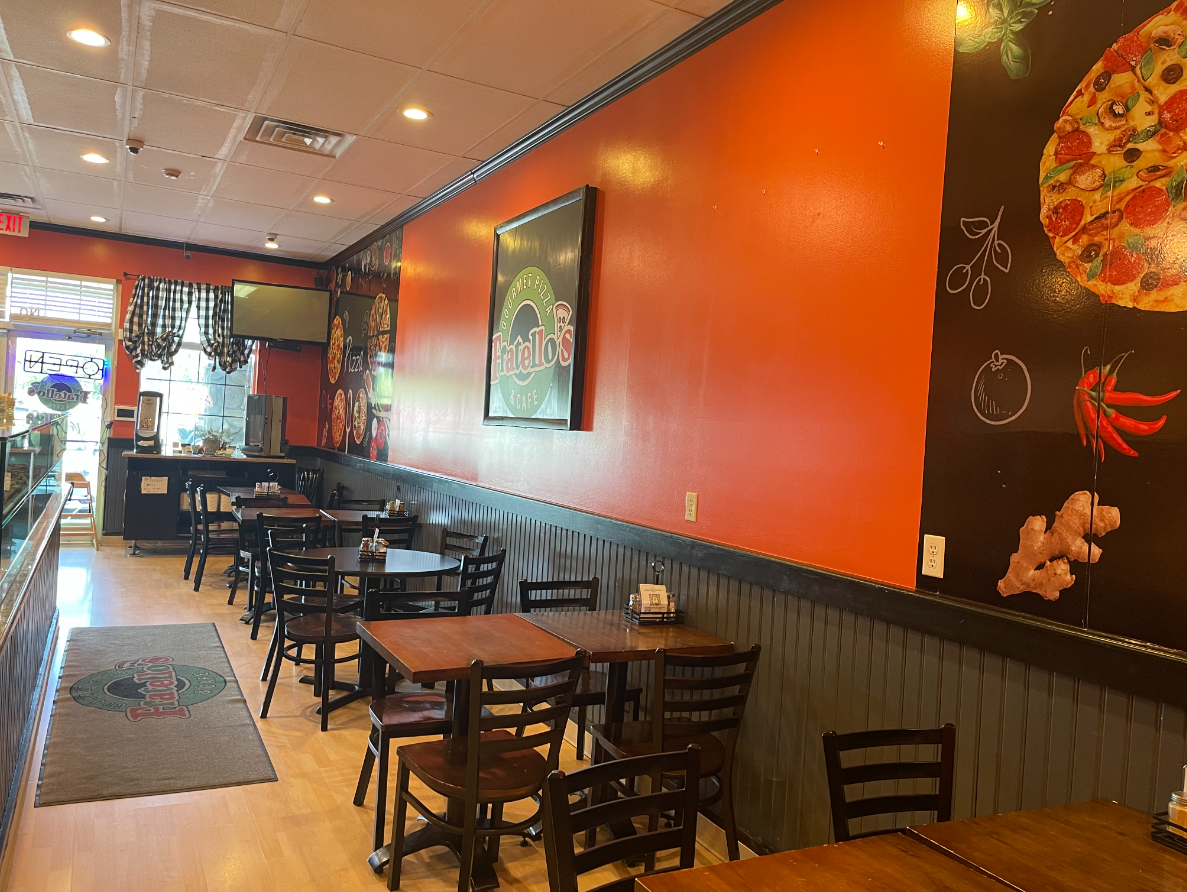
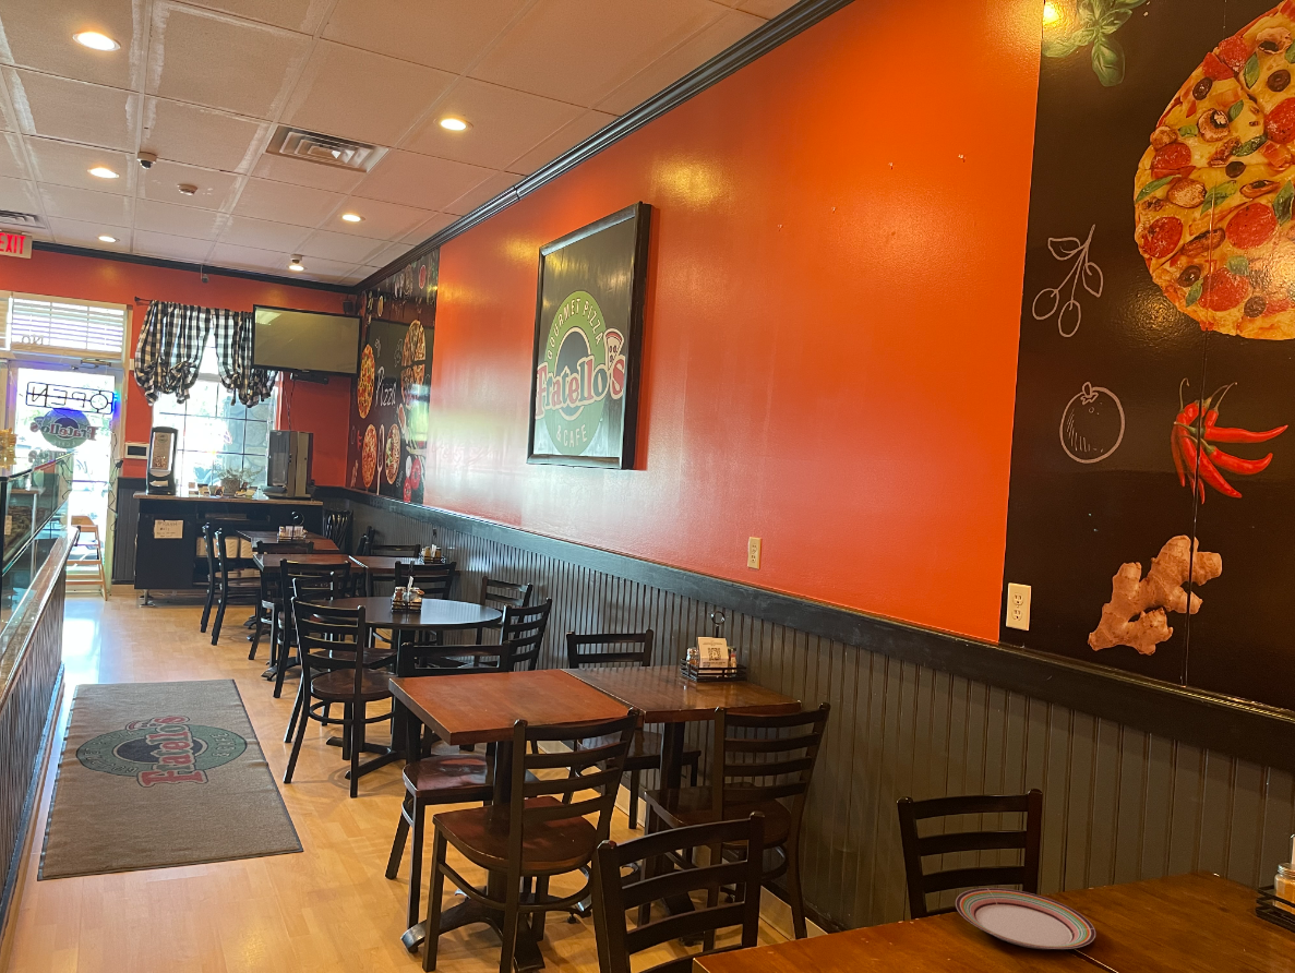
+ plate (1023, 922)
